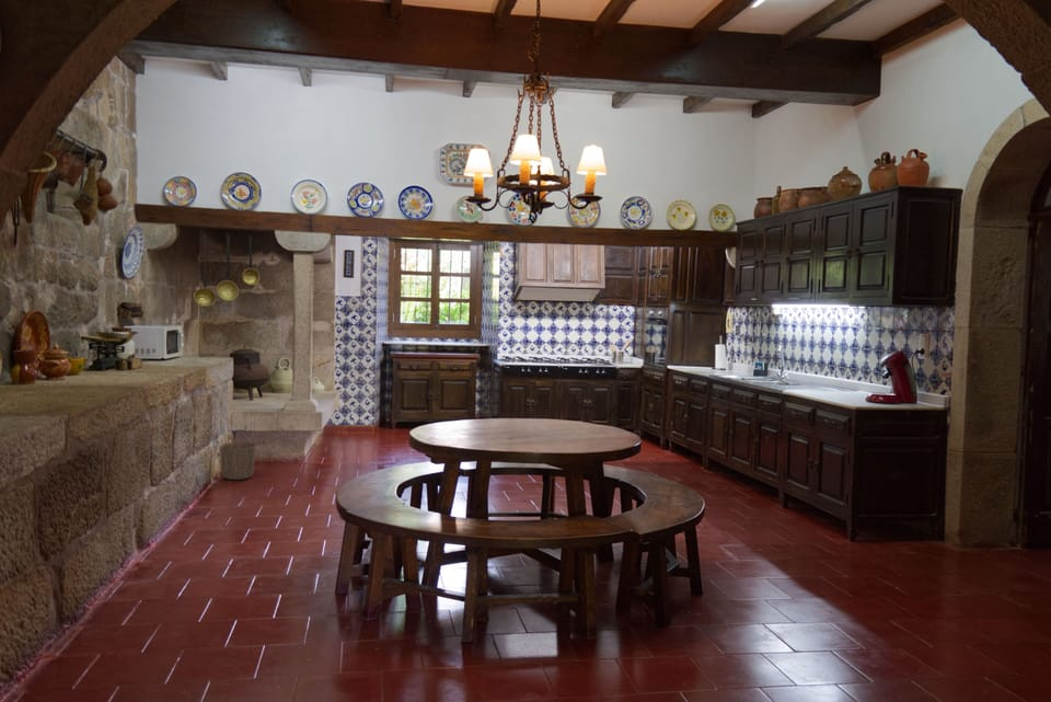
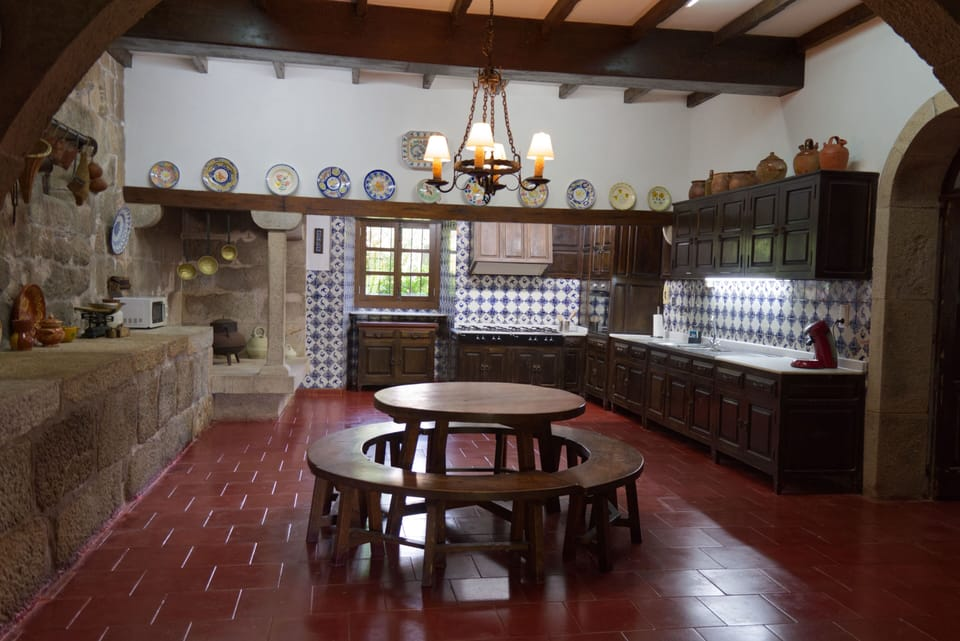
- waste basket (238, 461)
